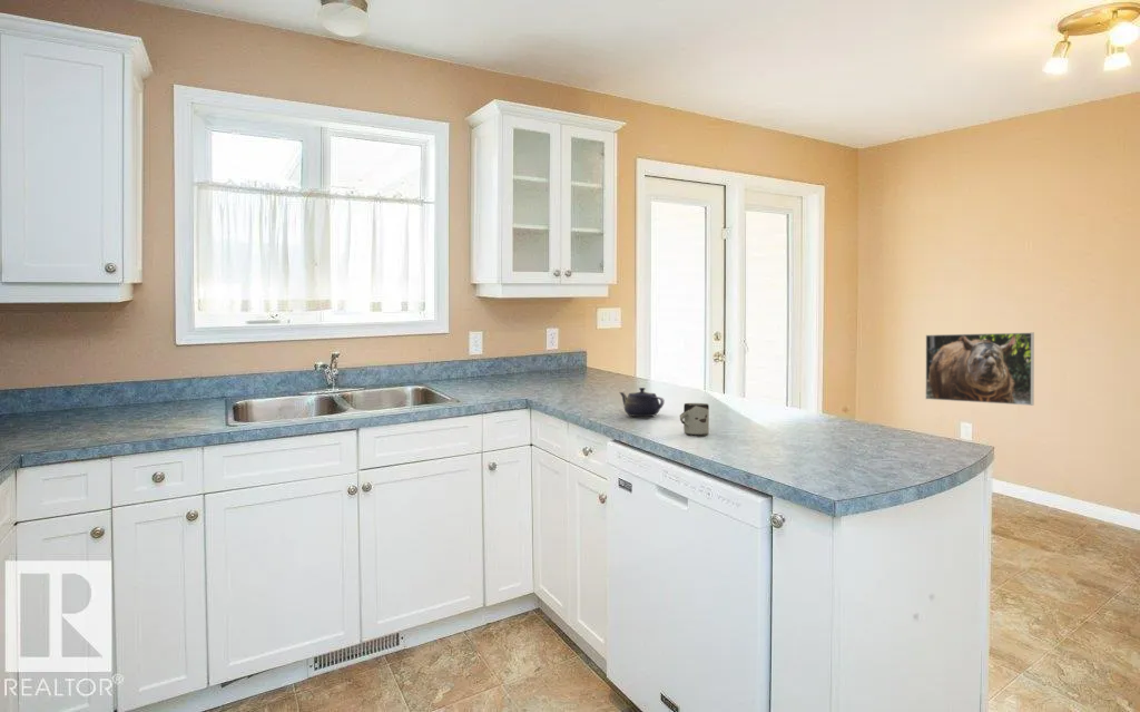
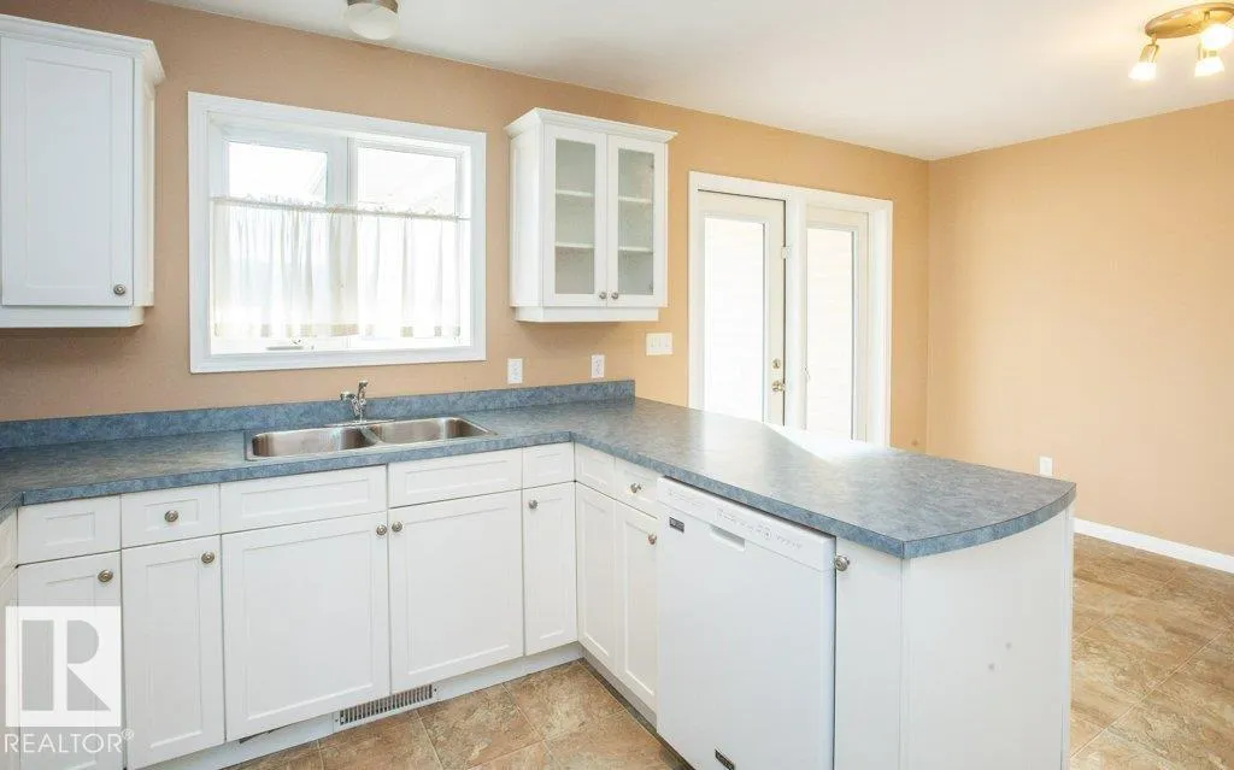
- cup (692, 419)
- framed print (976, 368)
- teapot (640, 401)
